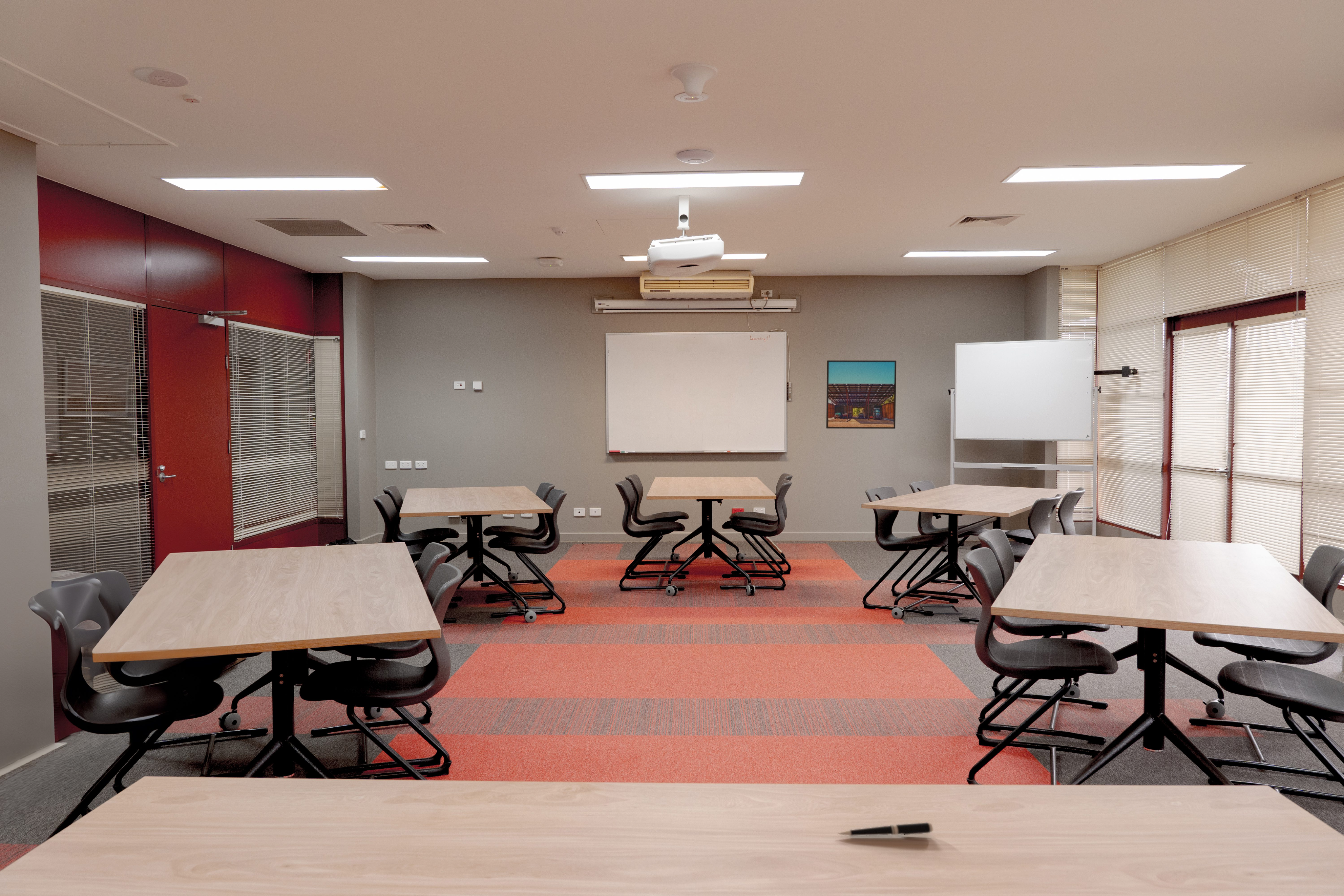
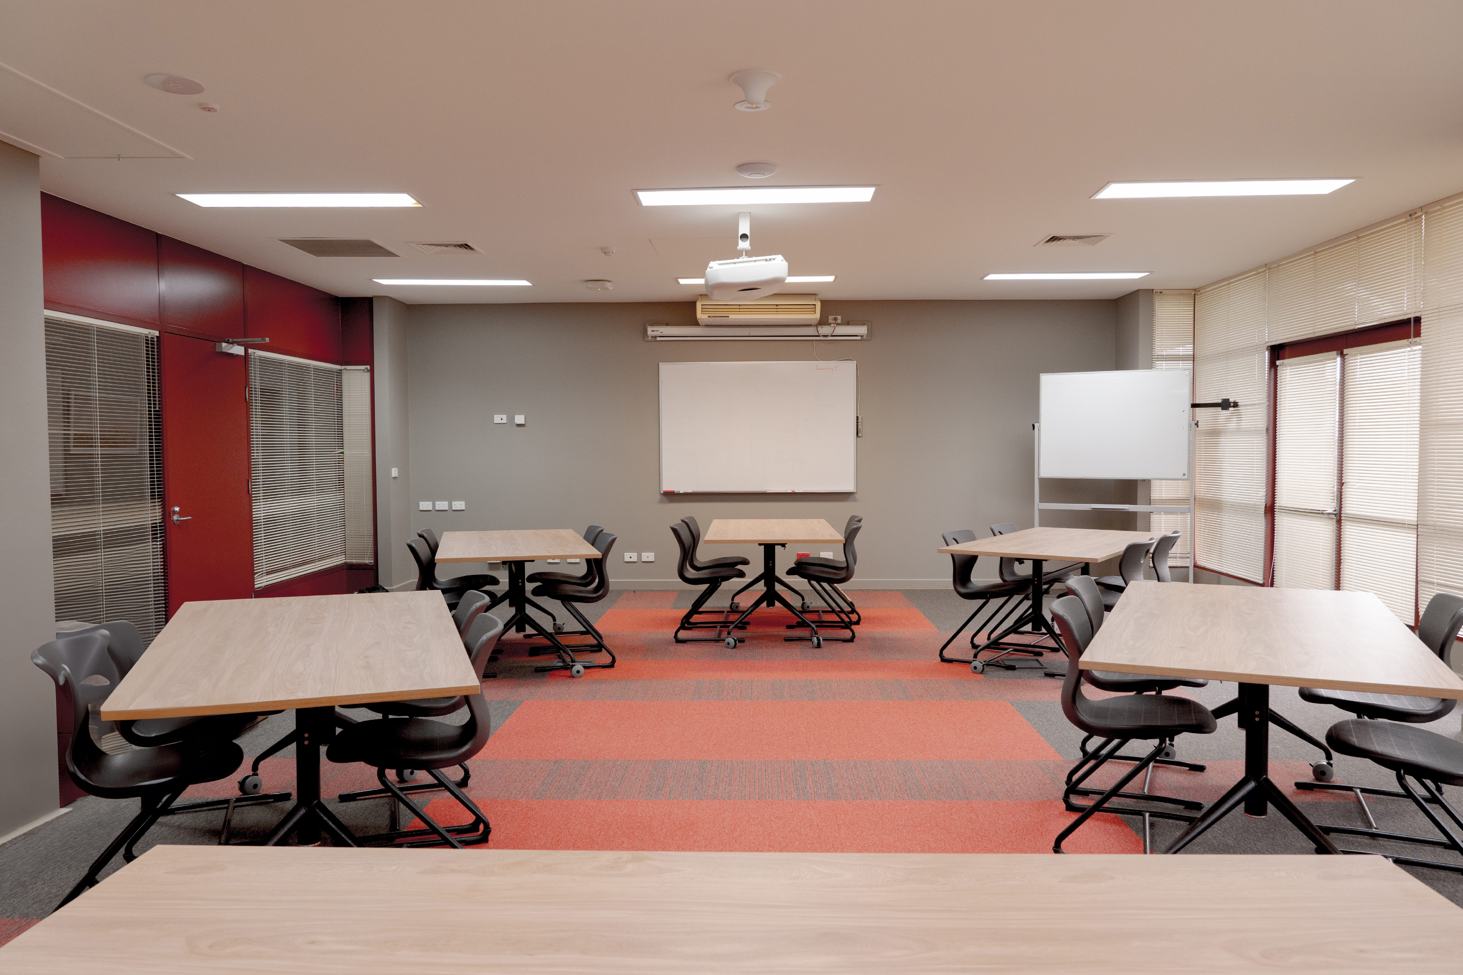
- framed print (861, 394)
- pen (884, 829)
